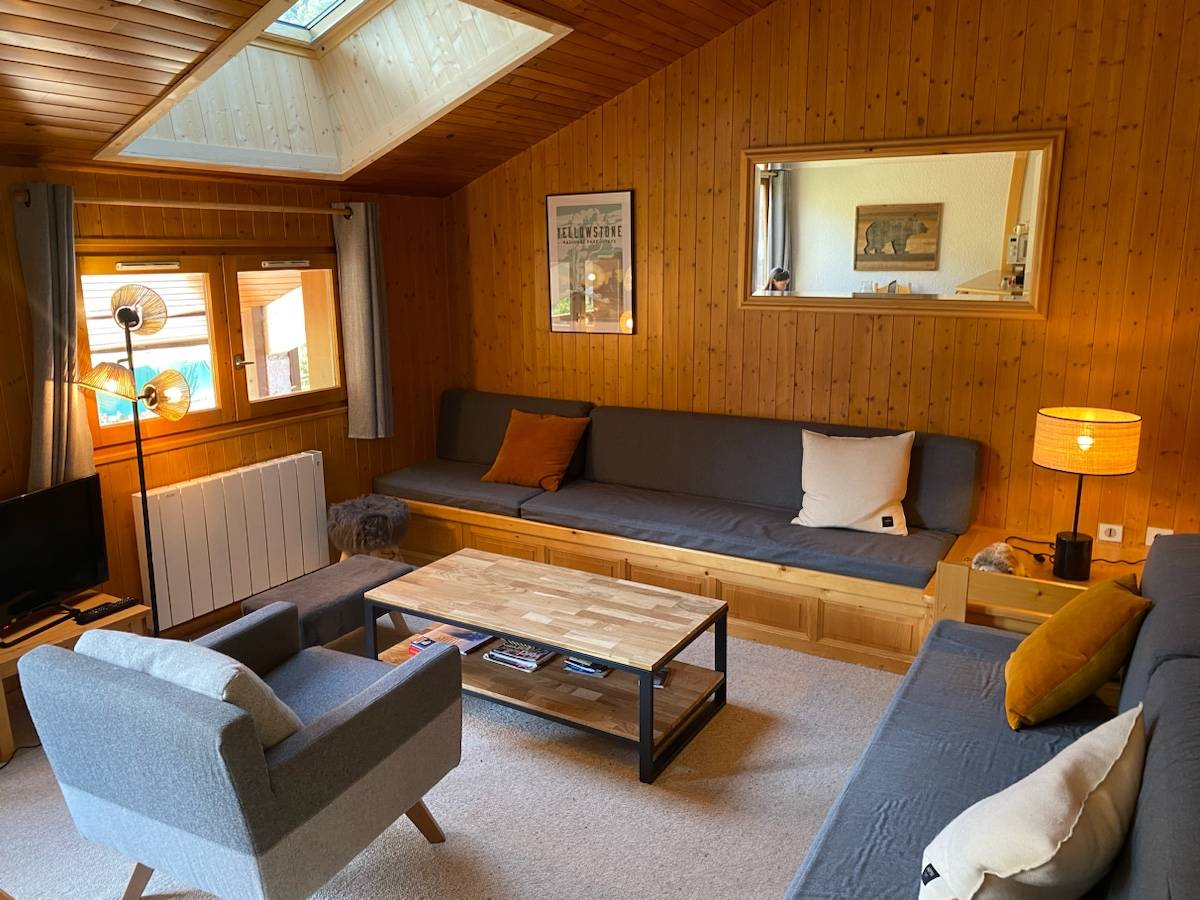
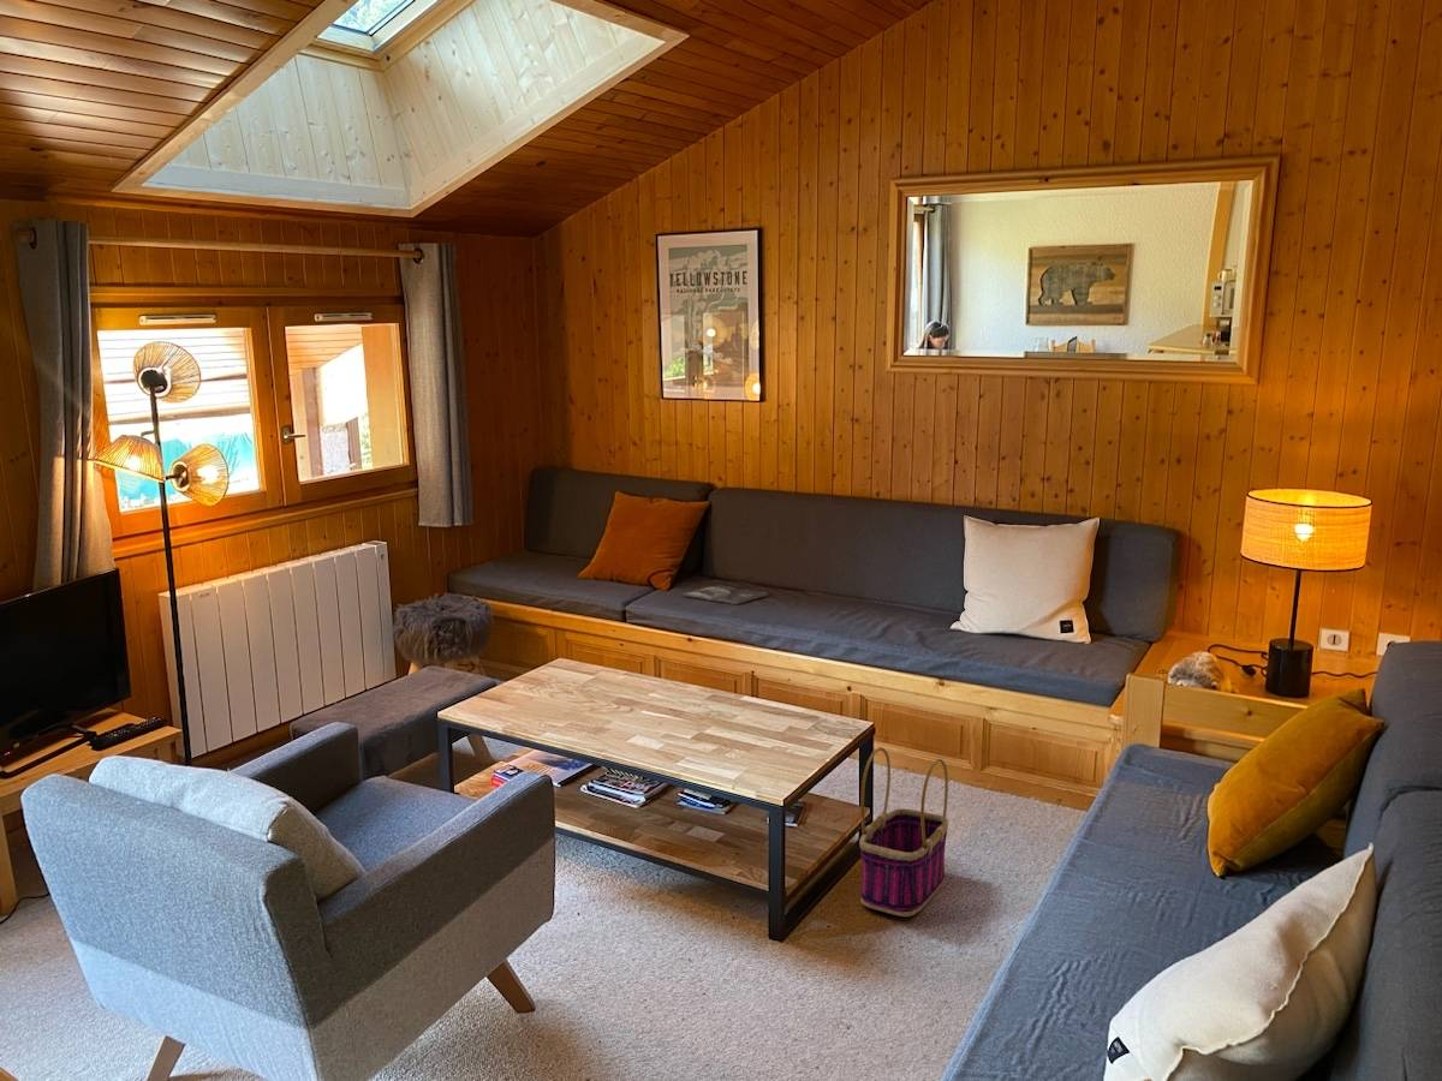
+ basket (905, 823)
+ magazine (725, 593)
